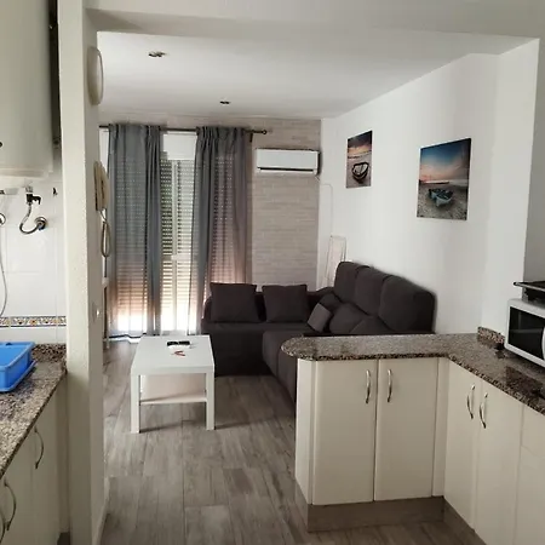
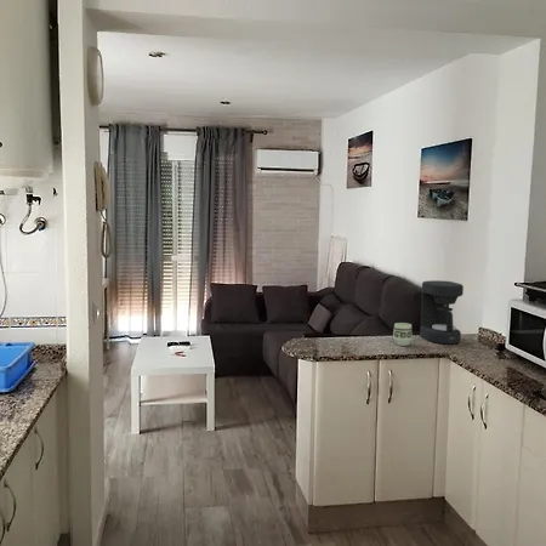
+ cup (402, 334)
+ coffee maker (442, 311)
